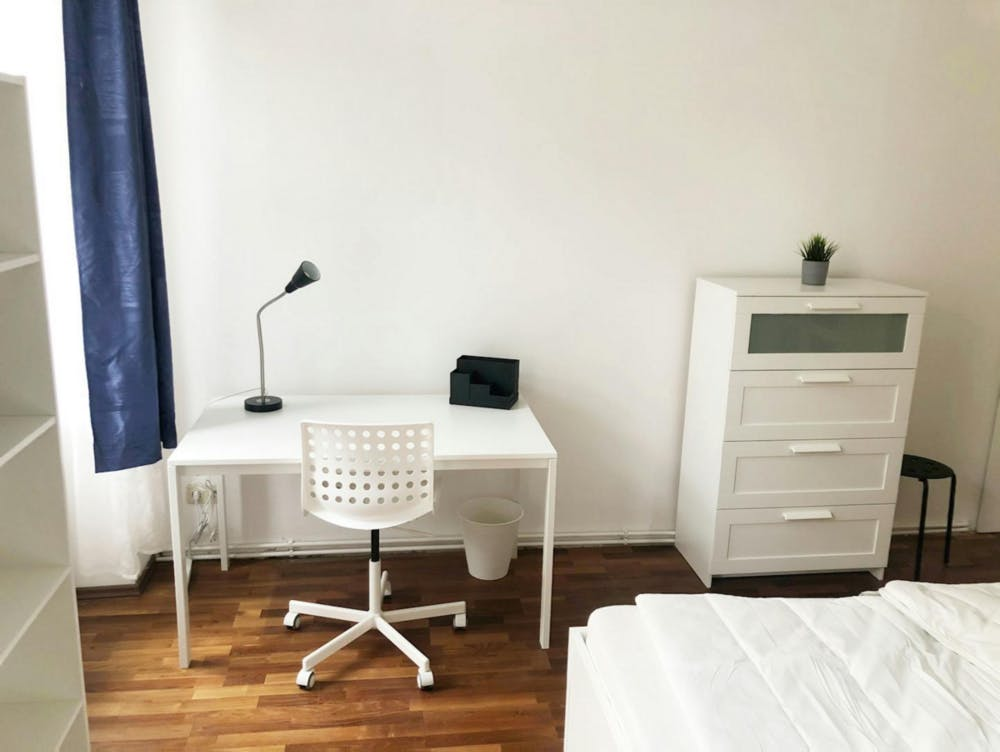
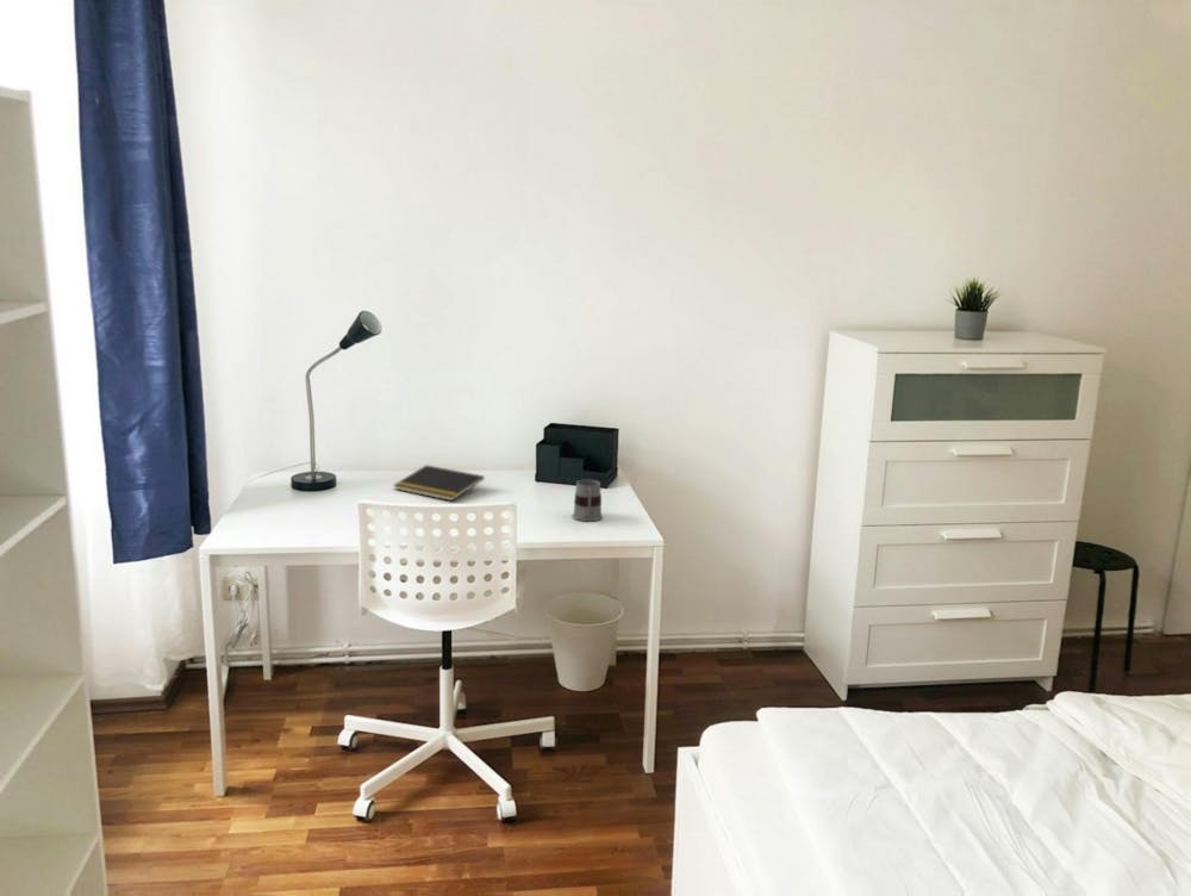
+ notepad (438, 481)
+ mug (587, 500)
